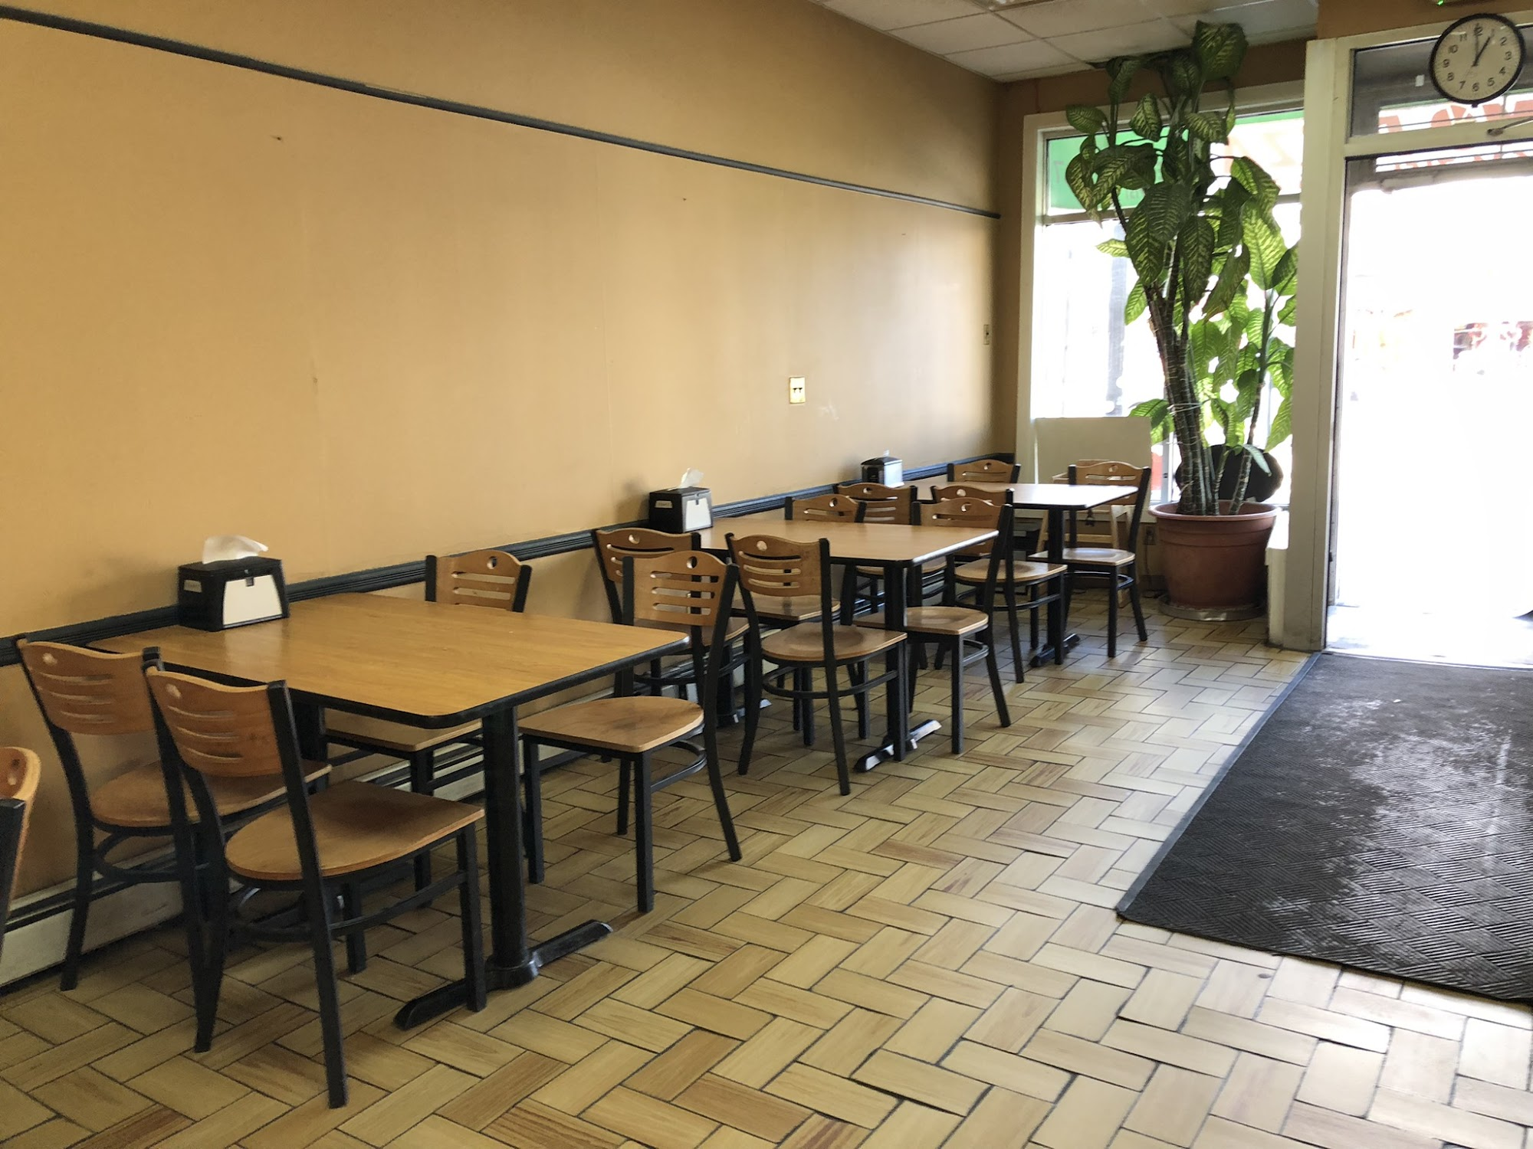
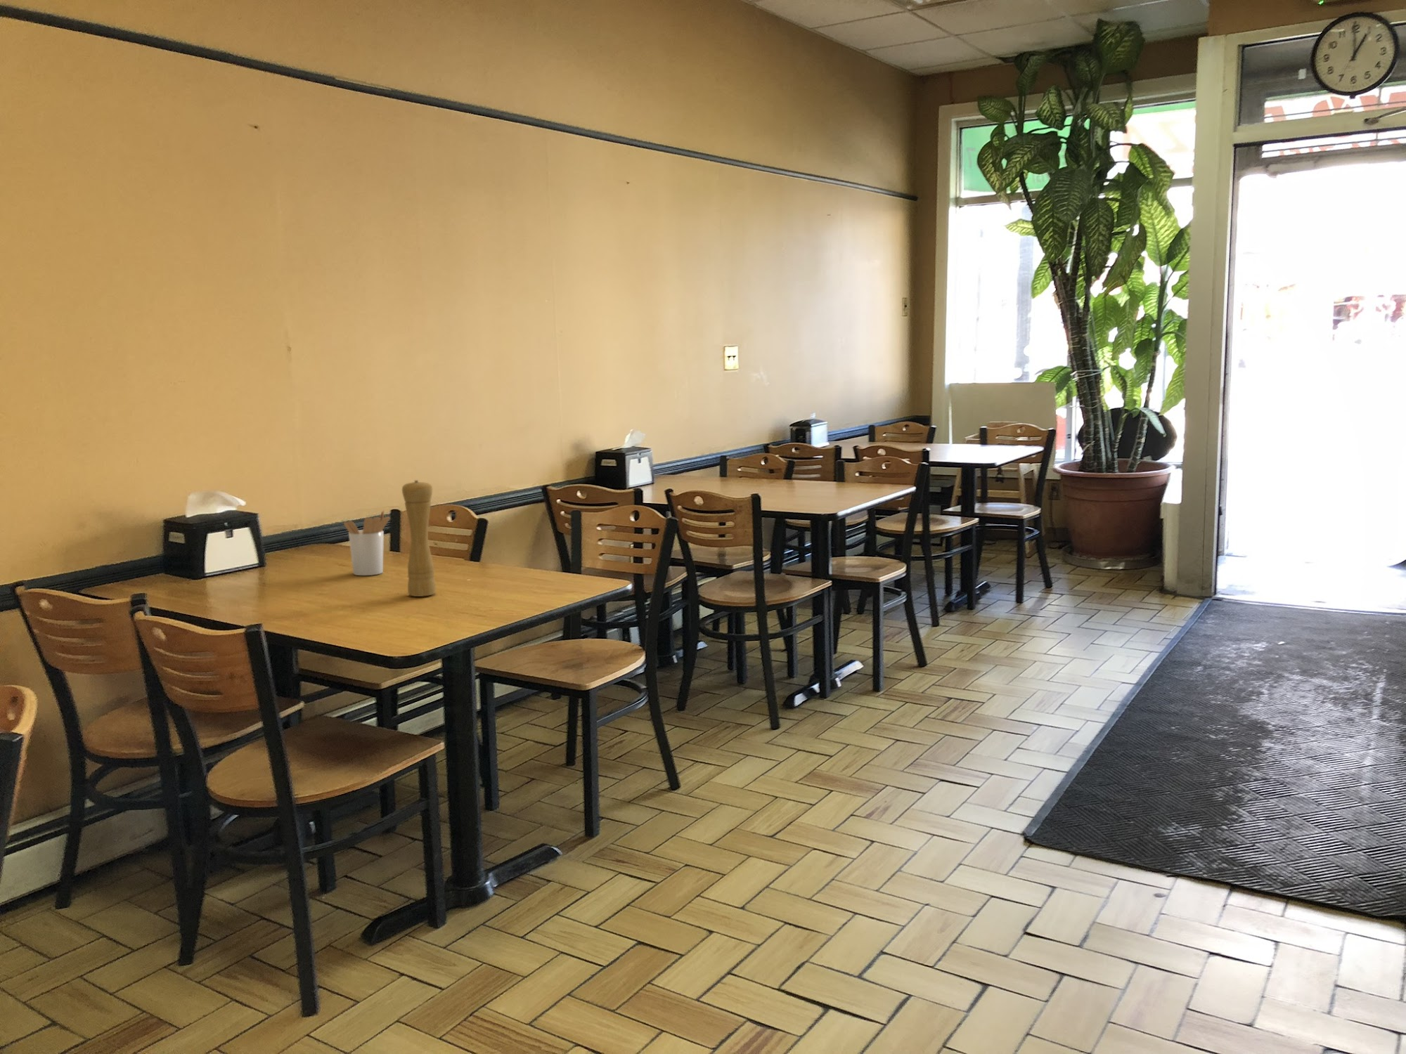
+ pepper mill (418, 538)
+ utensil holder (371, 544)
